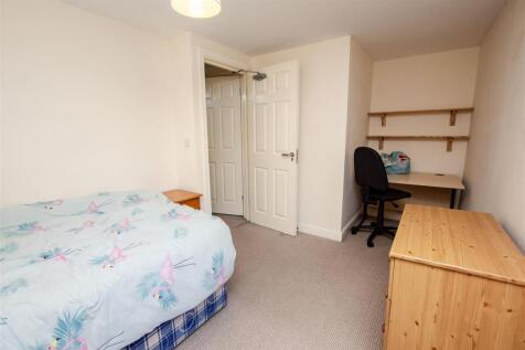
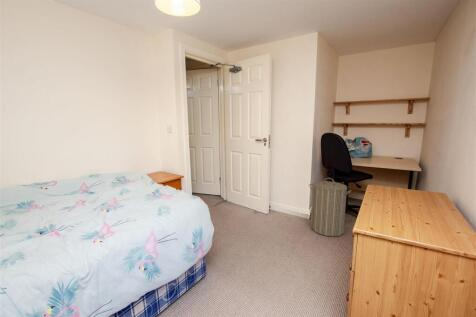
+ laundry hamper (328, 204)
